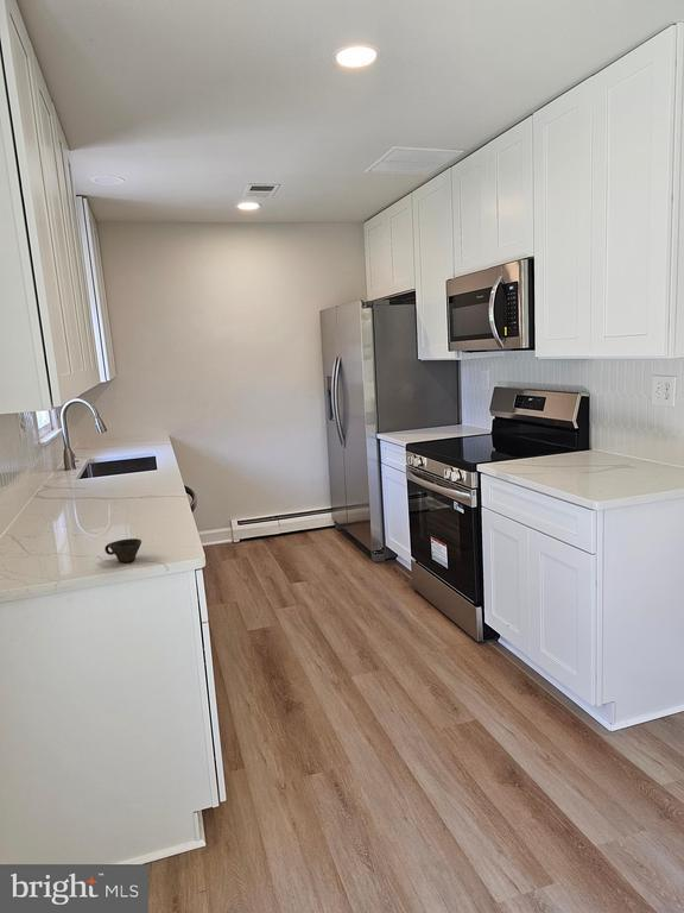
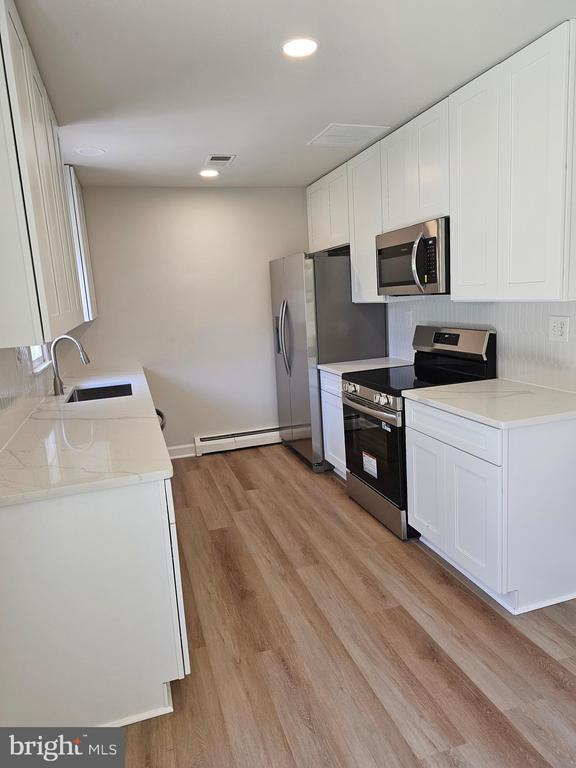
- cup (124, 550)
